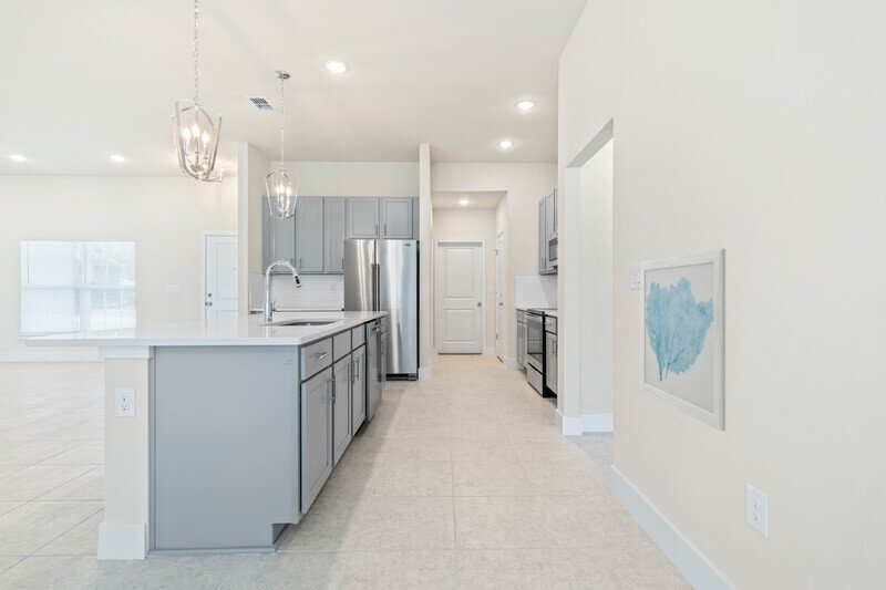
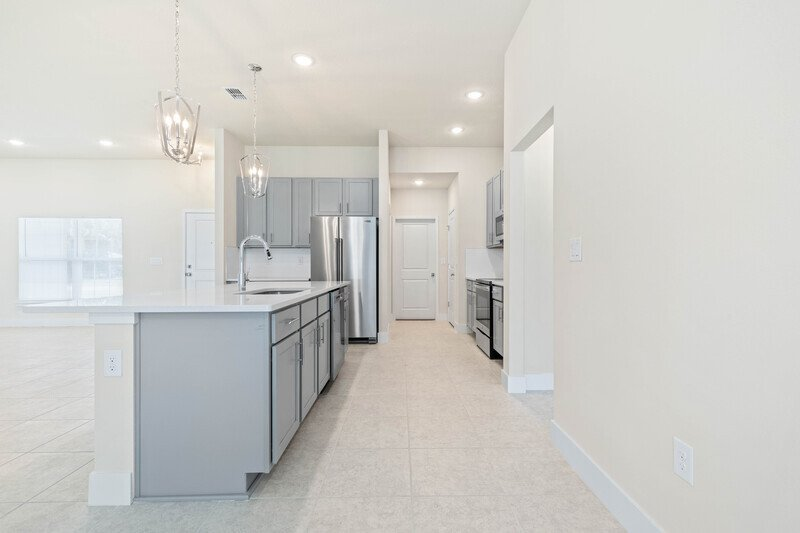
- wall art (676, 332)
